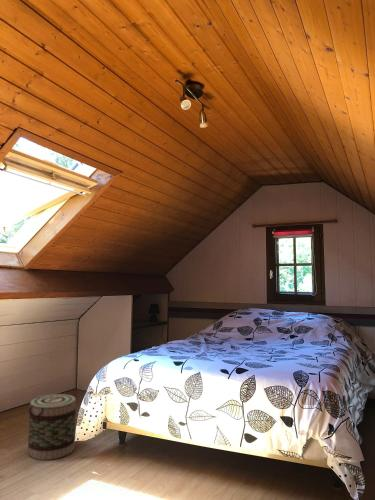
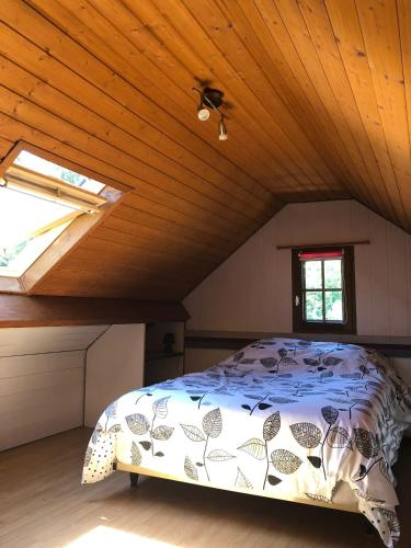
- basket (51, 423)
